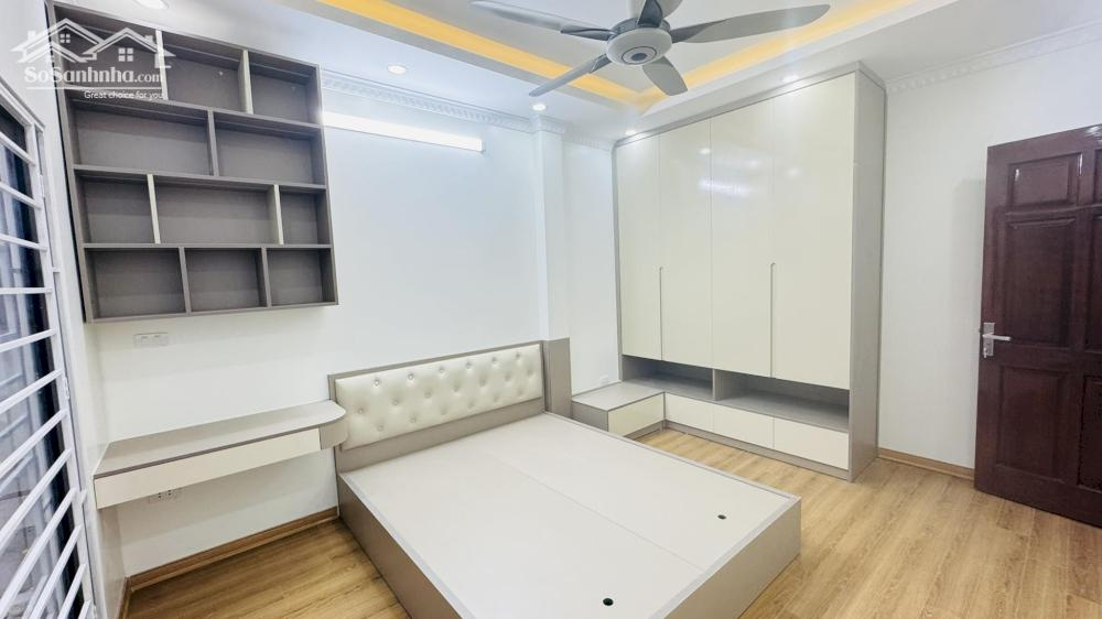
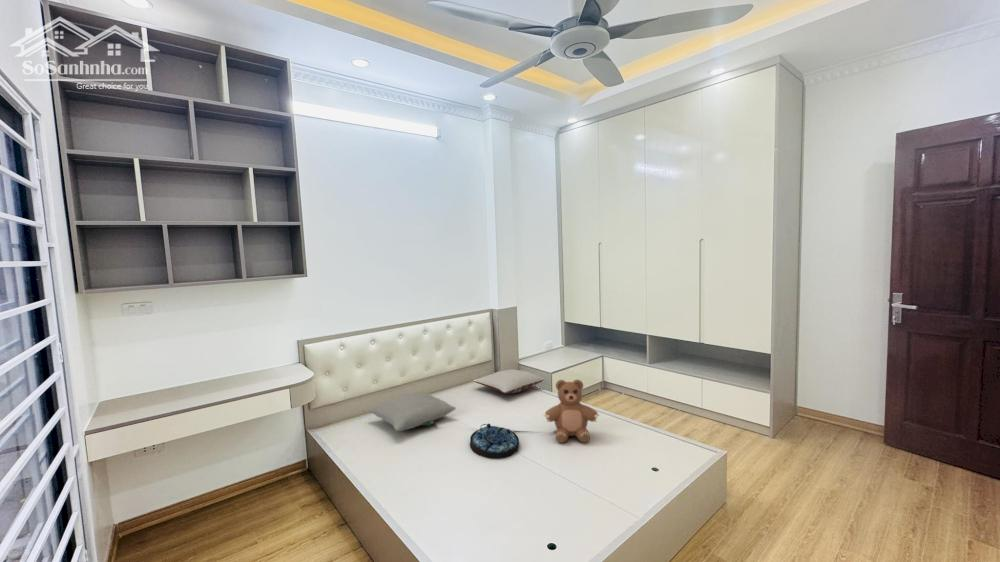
+ serving tray (494, 438)
+ pillow (508, 379)
+ pillow (411, 409)
+ teddy bear (570, 409)
